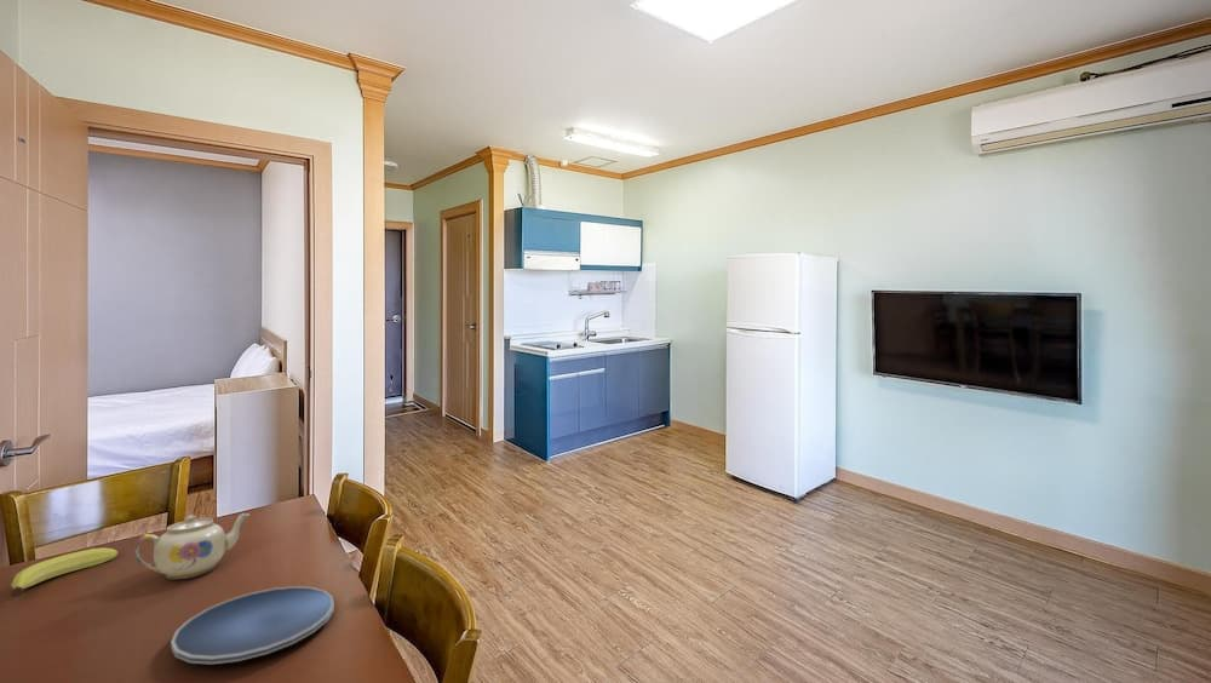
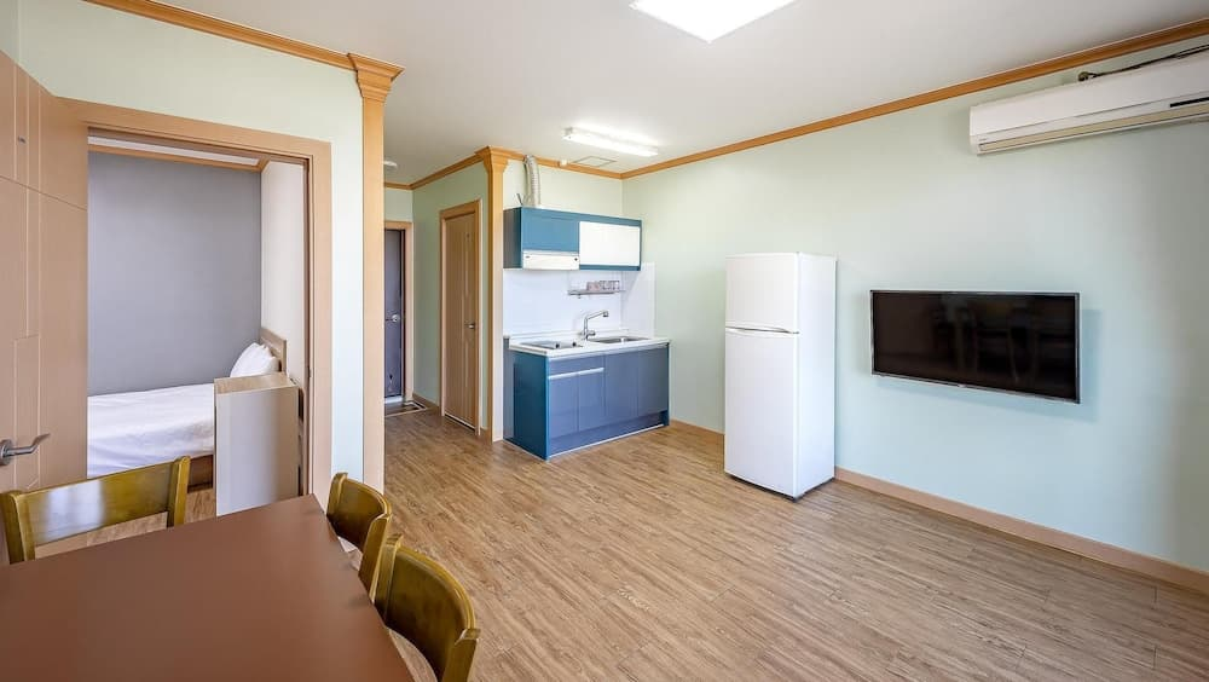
- fruit (65, 568)
- plate (258, 622)
- teapot (194, 543)
